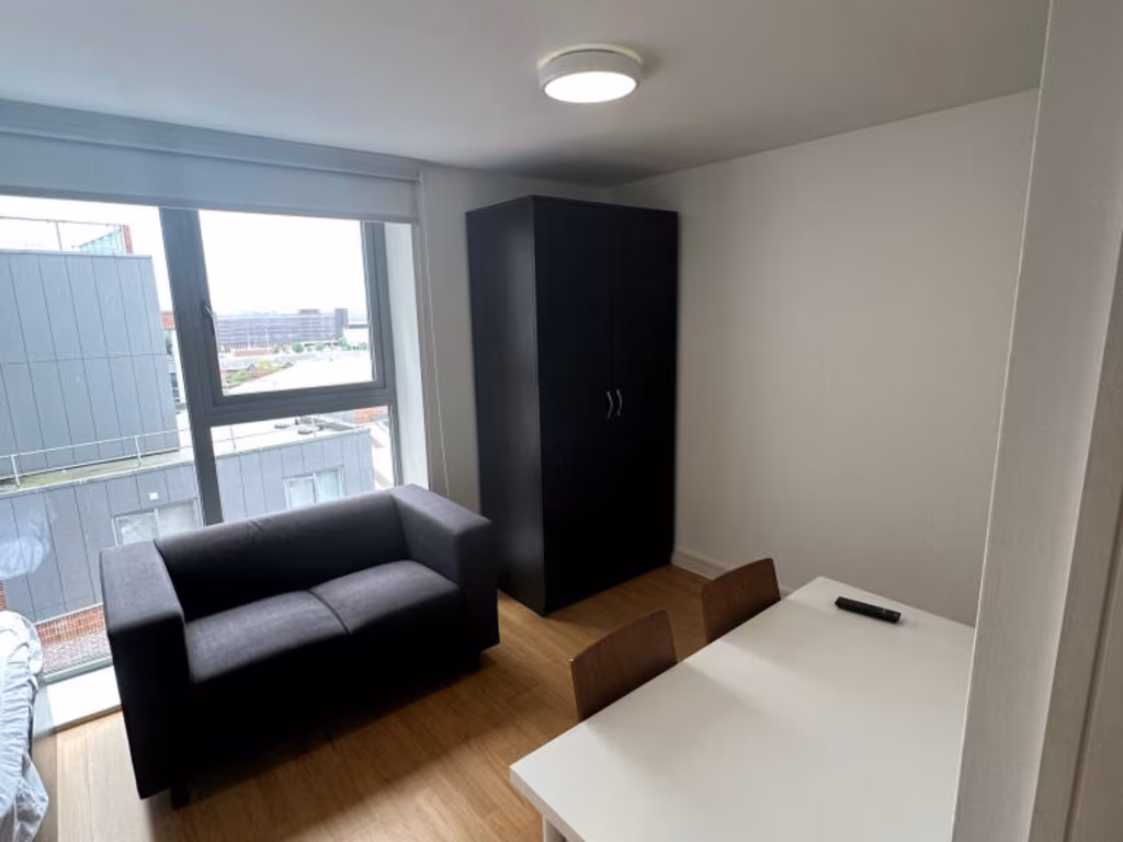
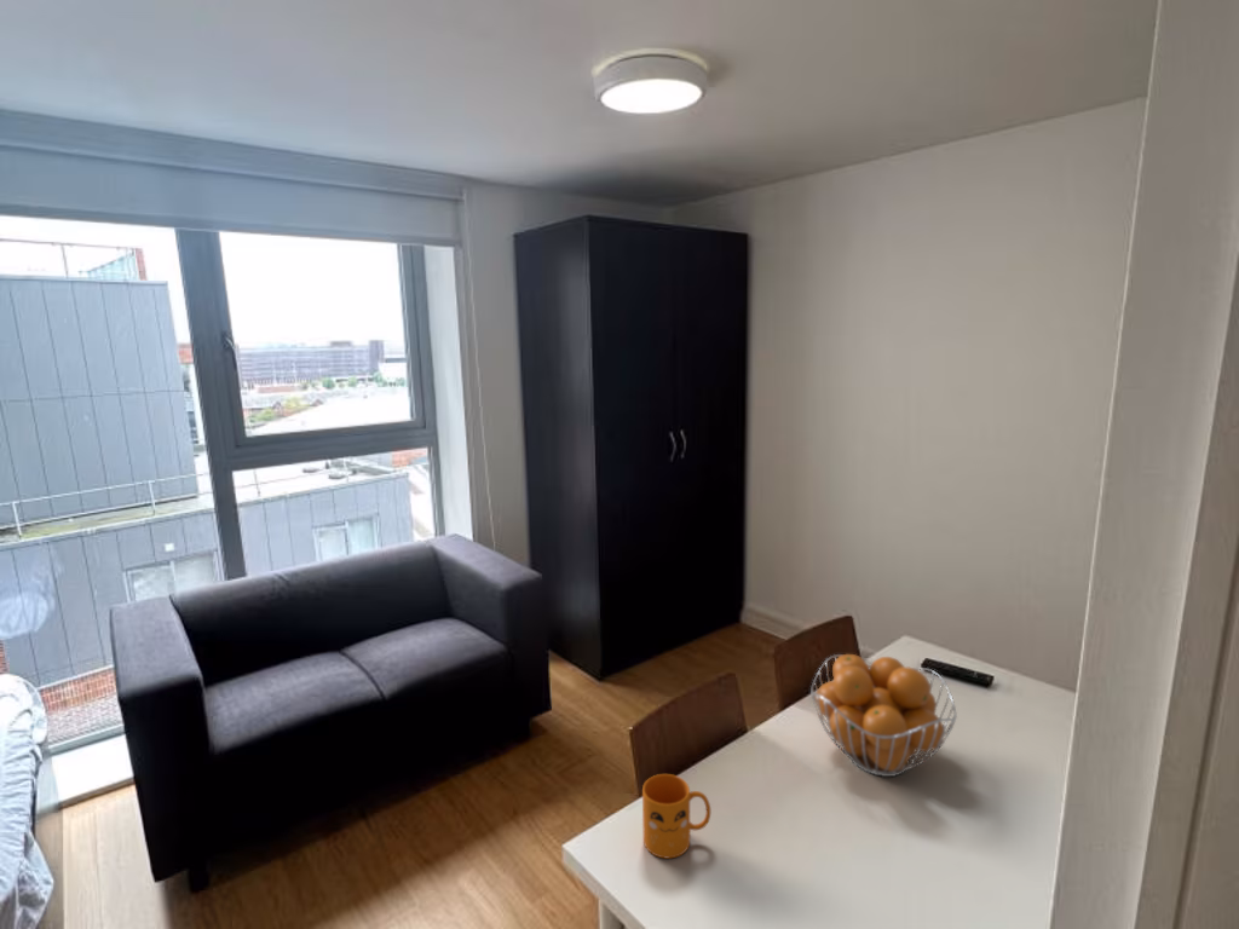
+ fruit basket (880, 712)
+ mug (676, 813)
